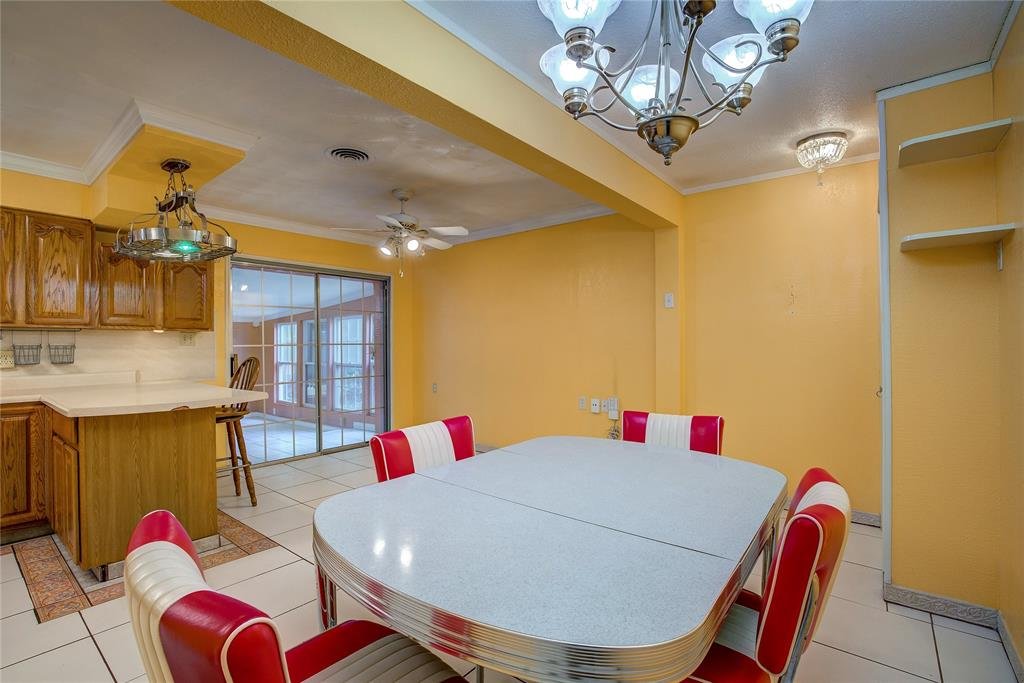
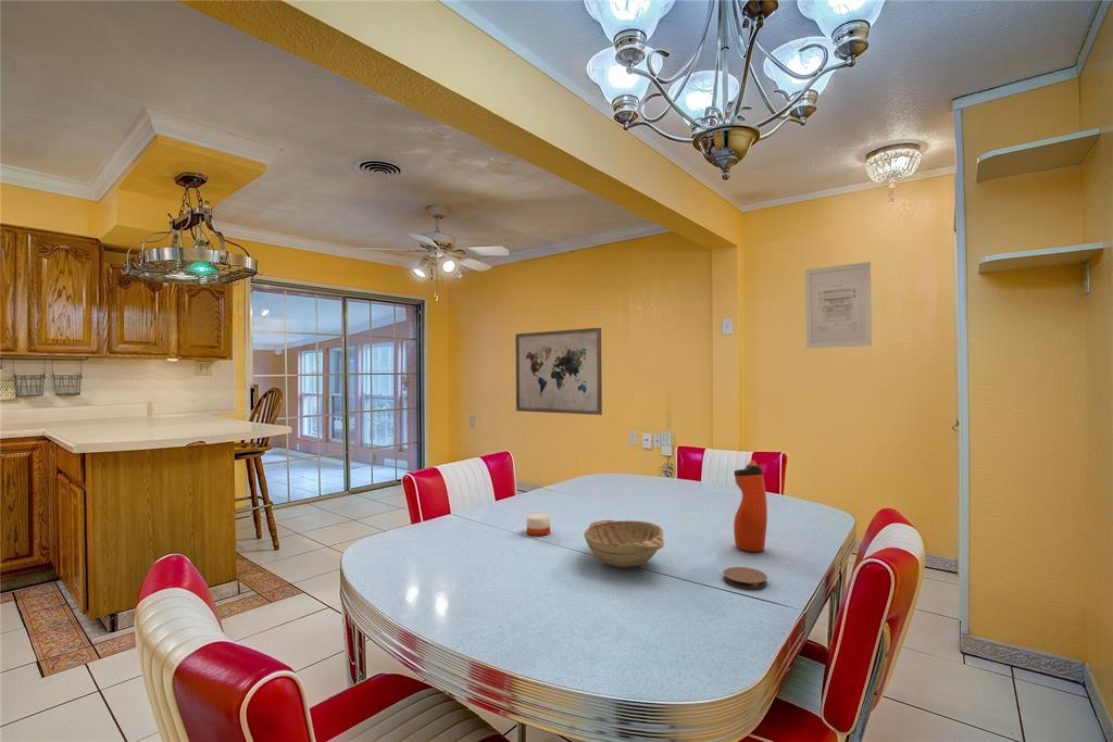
+ coaster (745, 577)
+ wall art (555, 372)
+ water bottle (750, 504)
+ candle (538, 515)
+ decorative bowl (623, 544)
+ wall art (837, 306)
